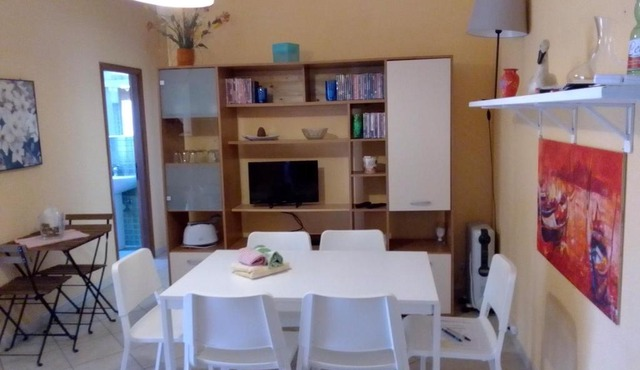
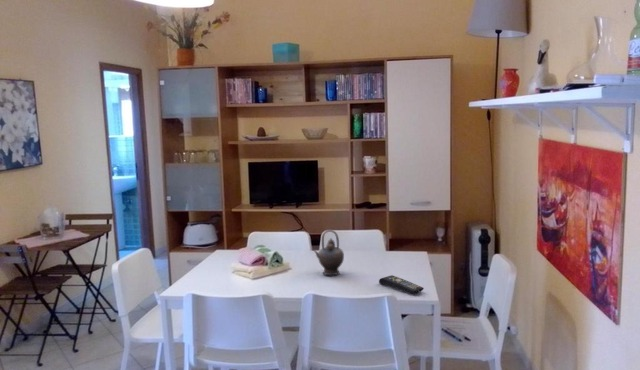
+ remote control (400, 284)
+ teapot (327, 251)
